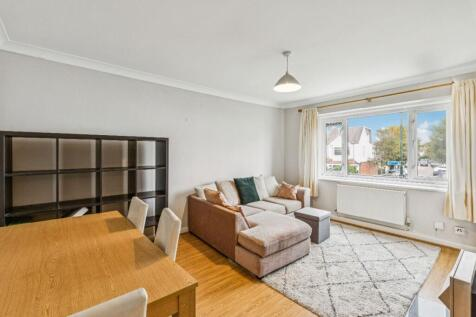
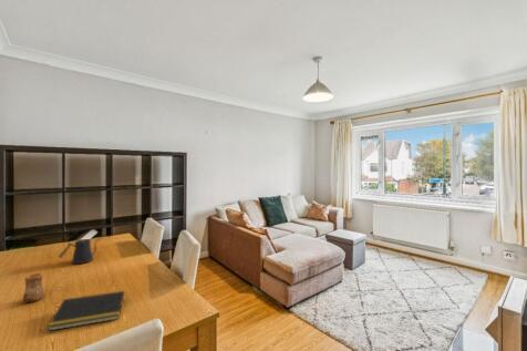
+ cup (33, 287)
+ notepad (90, 308)
+ kettle (81, 250)
